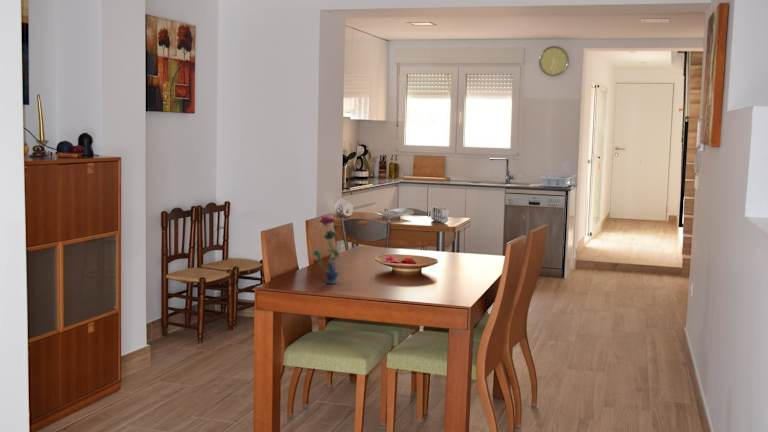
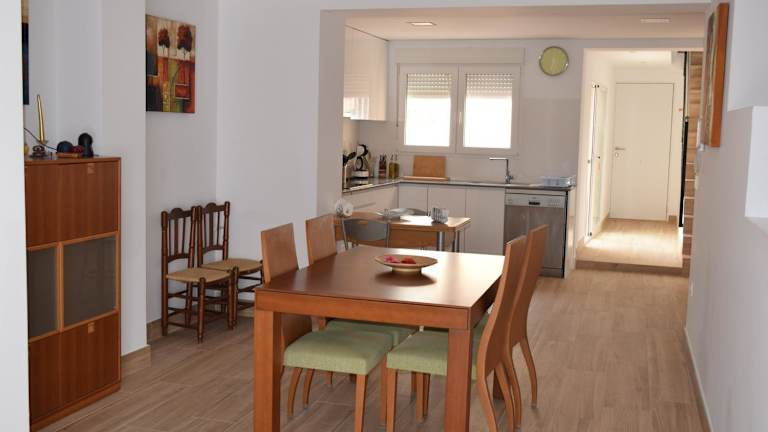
- vase (326, 250)
